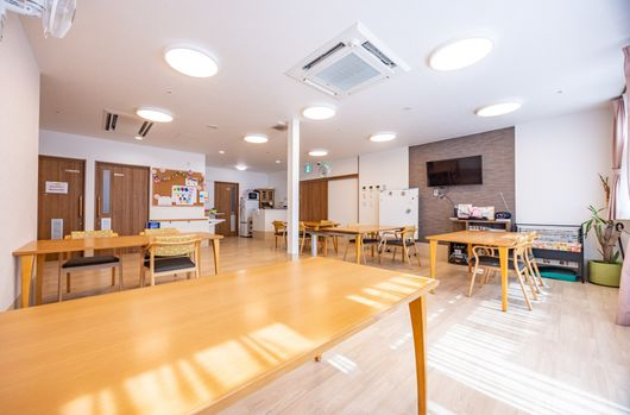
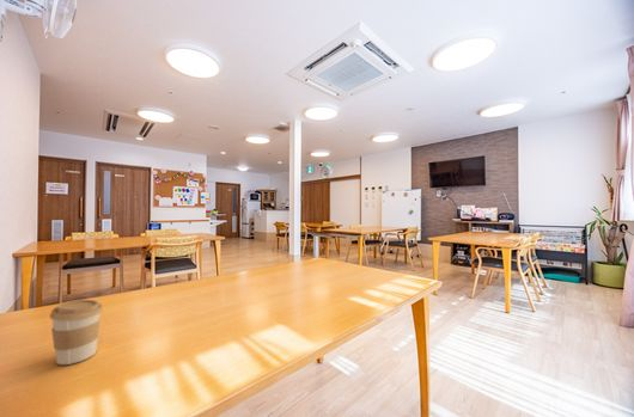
+ coffee cup (77, 329)
